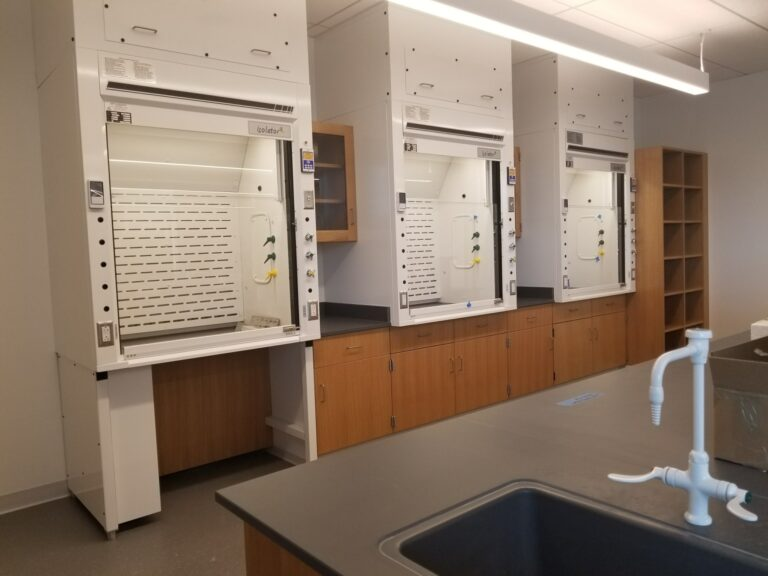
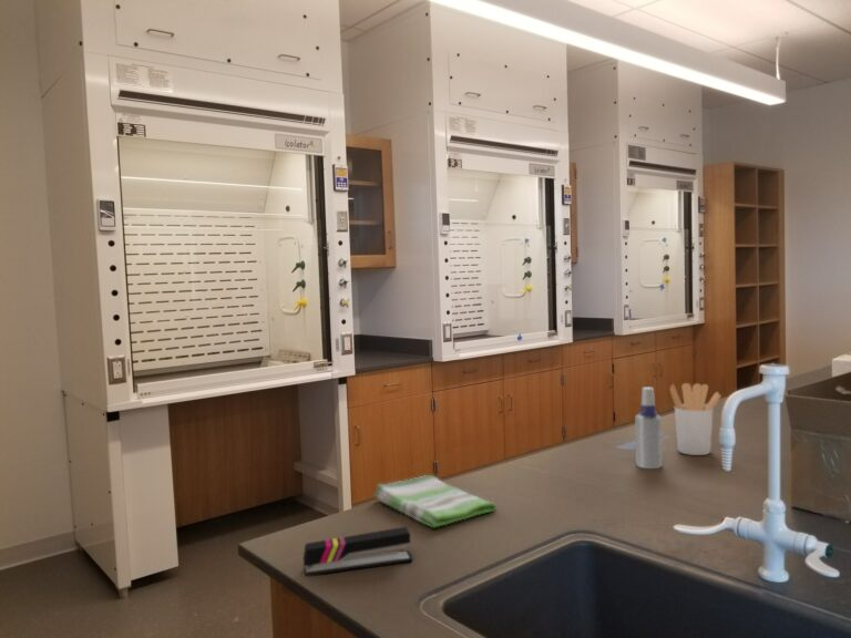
+ dish towel (433, 497)
+ spray bottle (648, 426)
+ utensil holder (694, 416)
+ stapler (357, 549)
